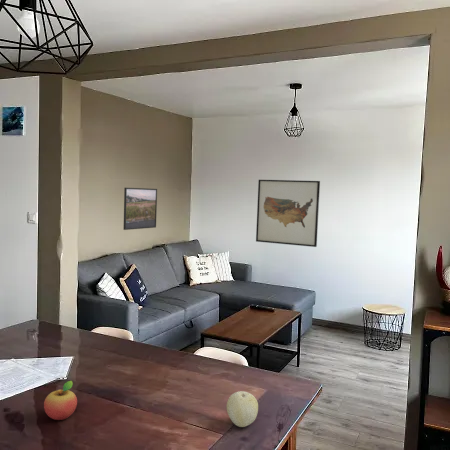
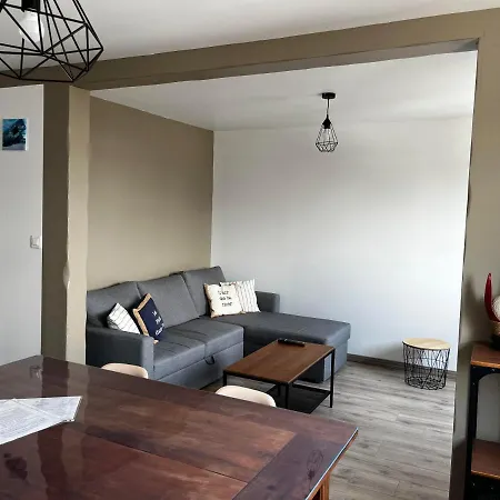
- wall art (286, 212)
- fruit (60, 401)
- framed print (141, 208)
- fruit (242, 408)
